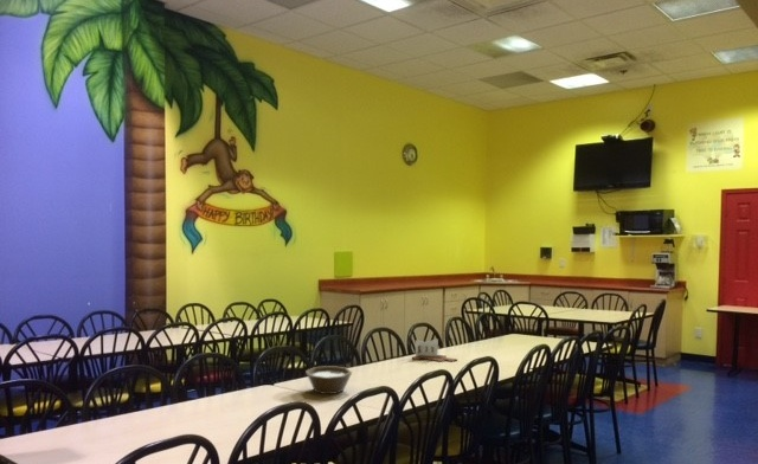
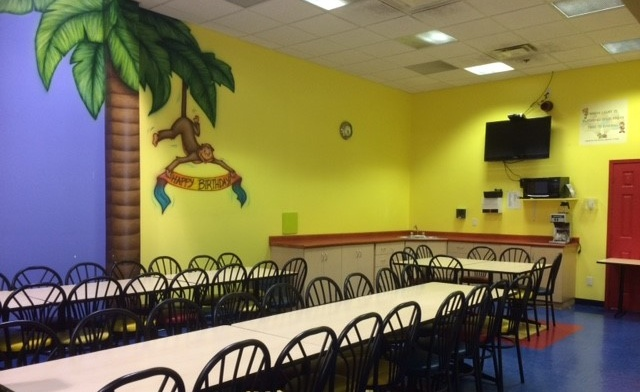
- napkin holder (432, 349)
- bowl (328, 380)
